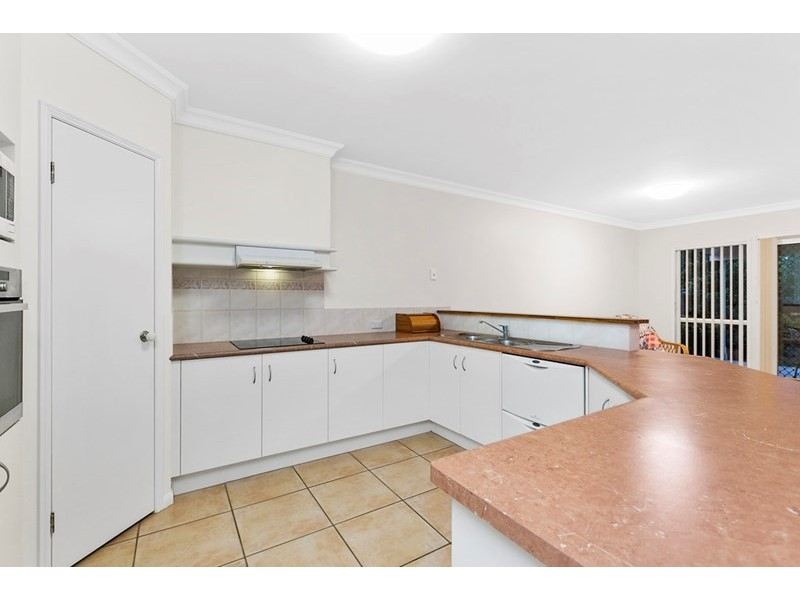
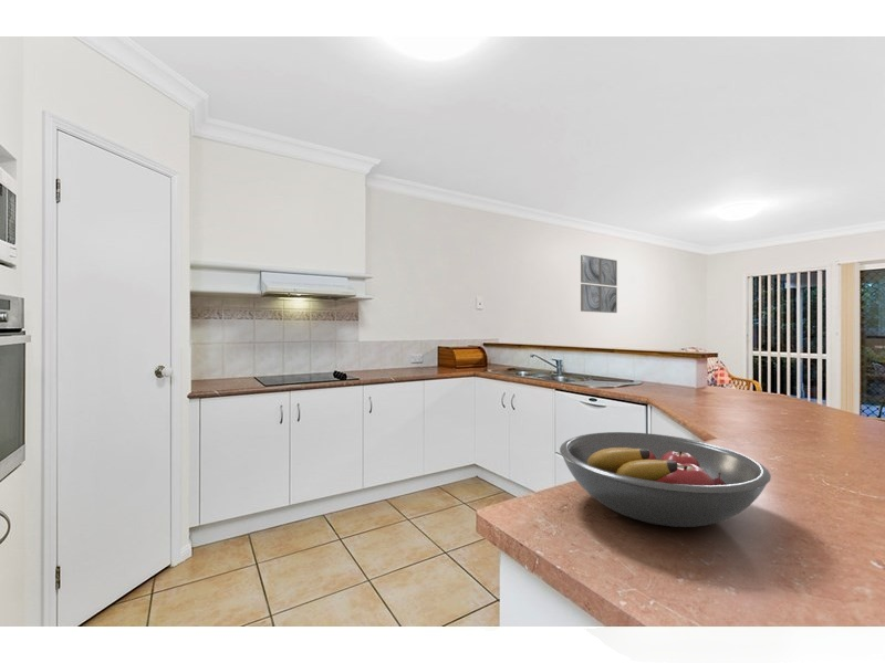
+ wall art (598, 285)
+ fruit bowl (654, 473)
